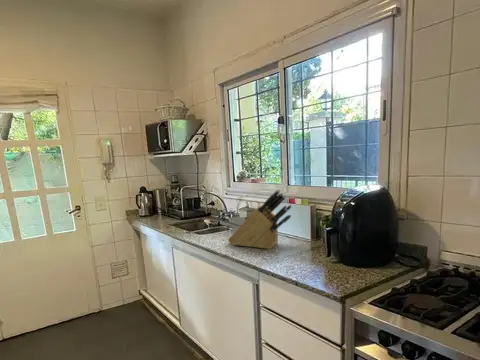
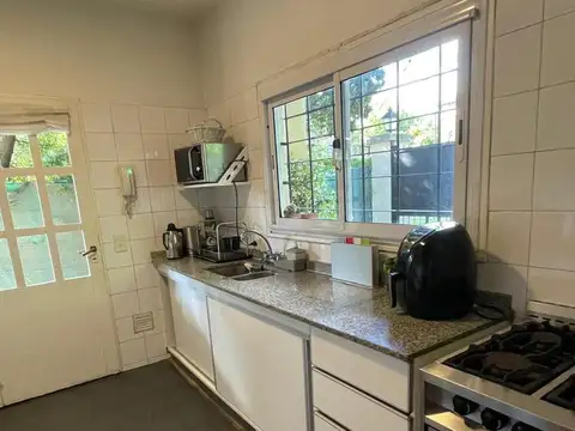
- knife block (259, 217)
